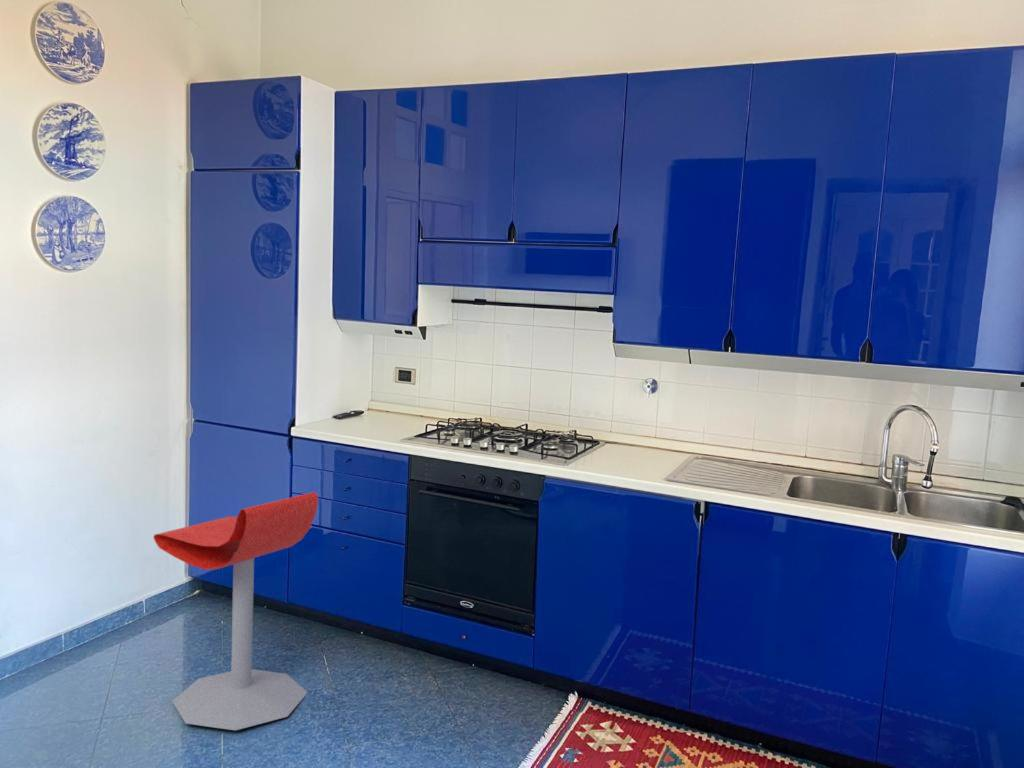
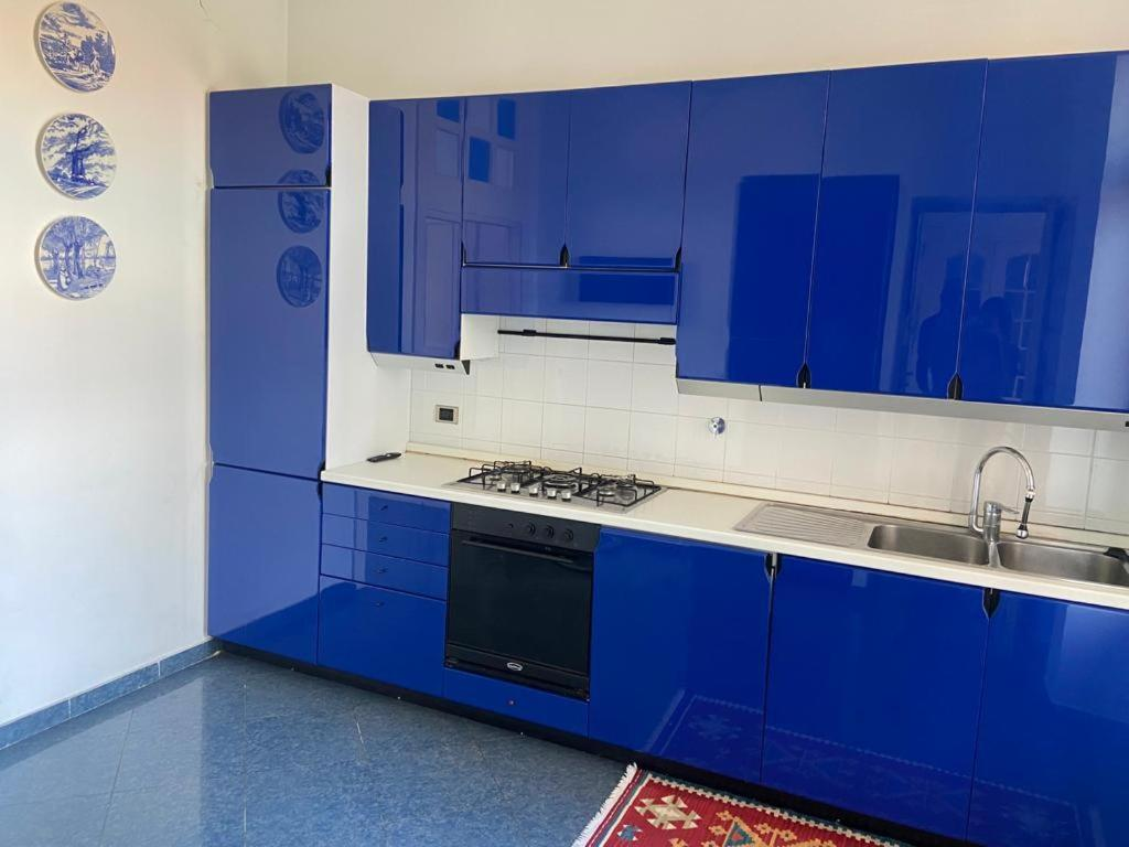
- stool (234, 593)
